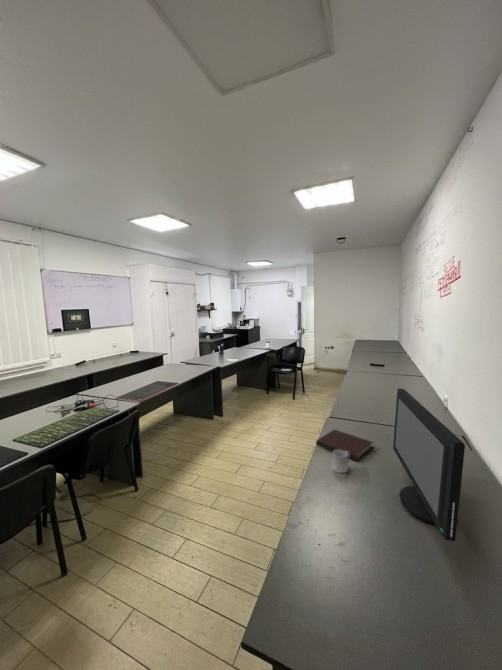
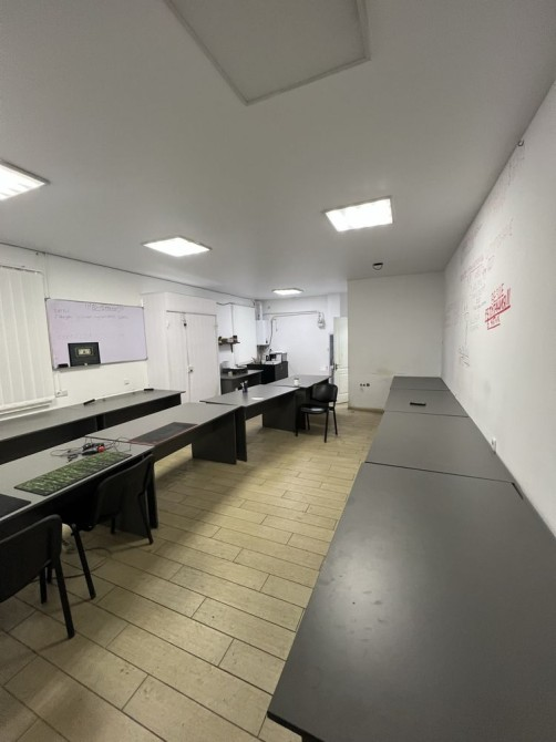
- computer monitor (425, 458)
- notebook (344, 443)
- cup (342, 460)
